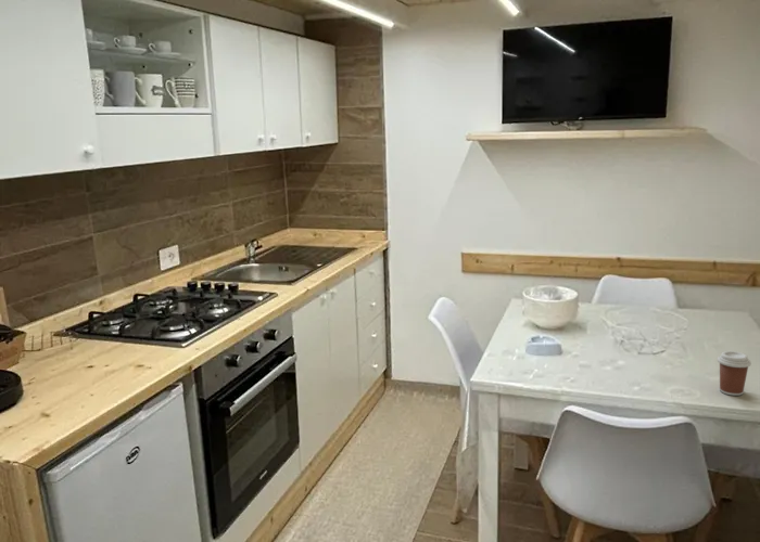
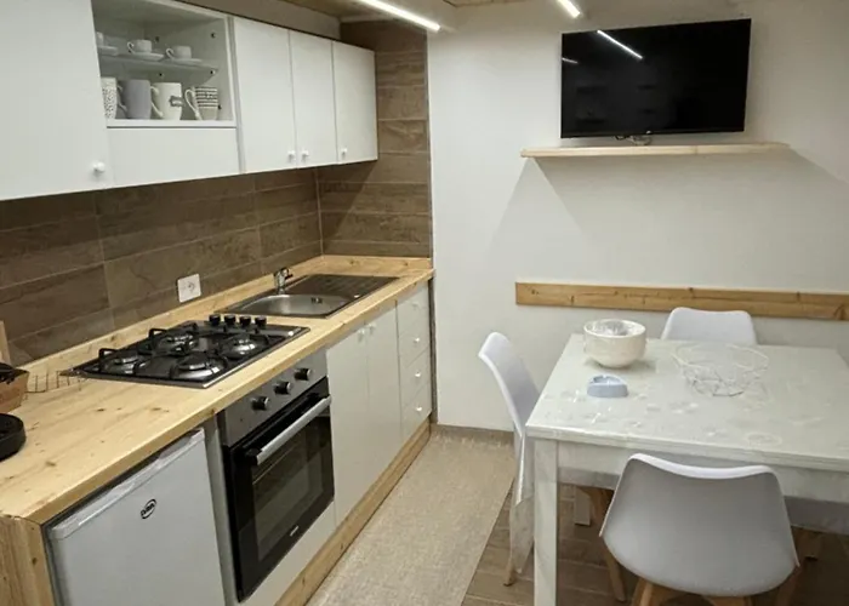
- coffee cup (733, 373)
